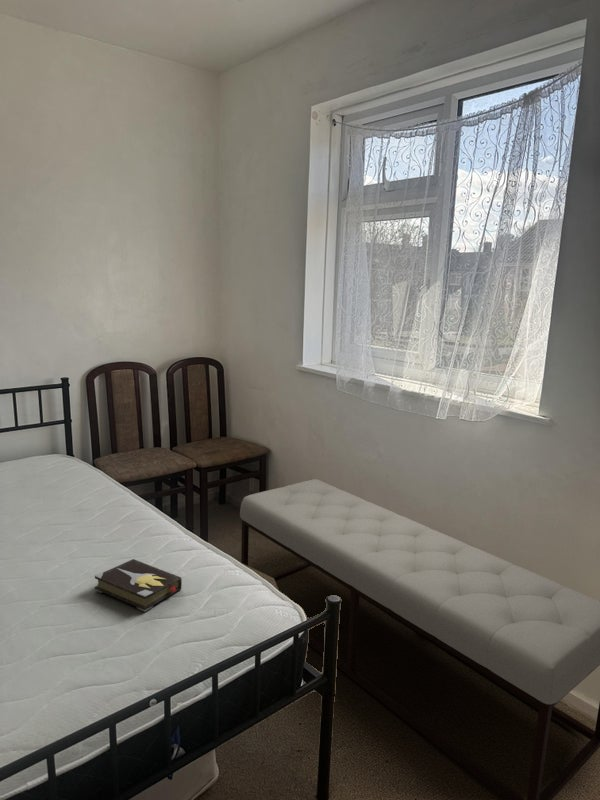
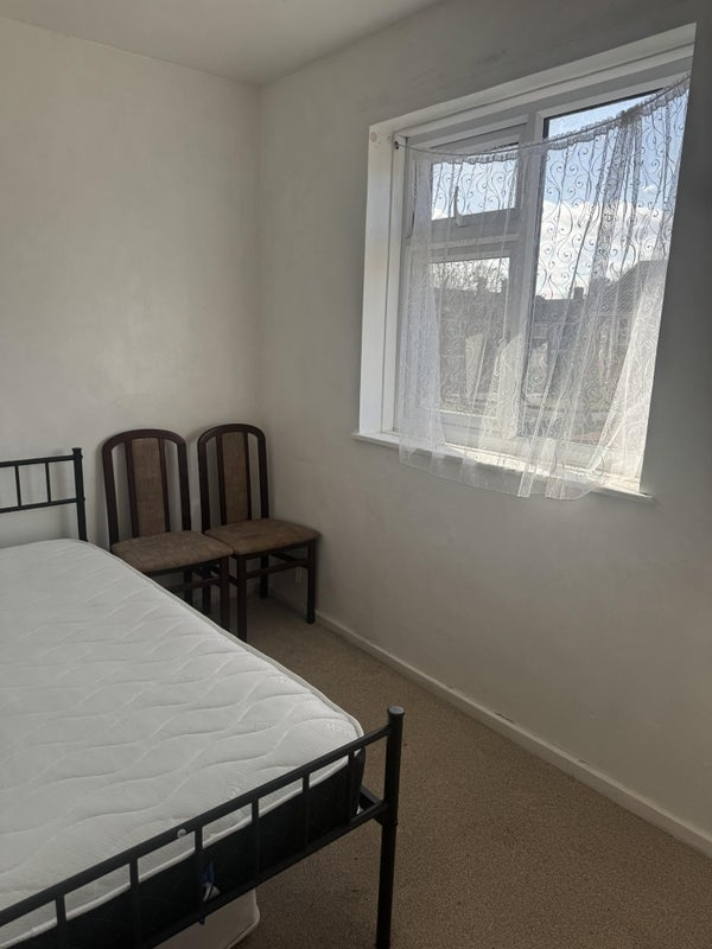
- bench (392, 598)
- hardback book (138, 581)
